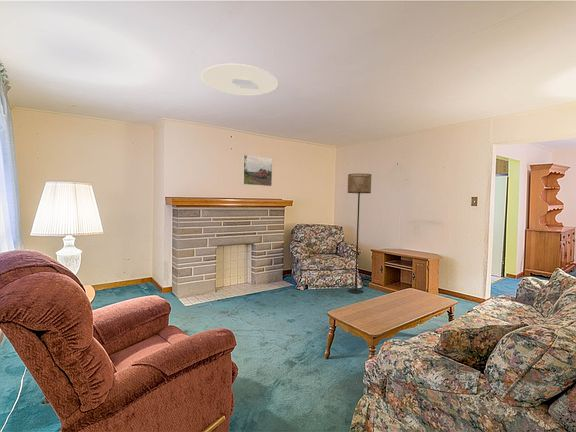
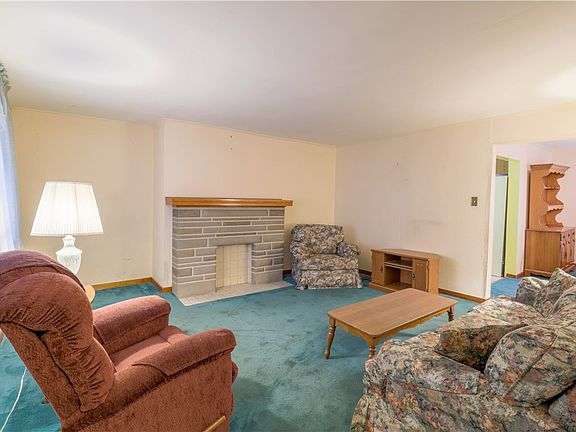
- floor lamp (357, 233)
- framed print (257, 171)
- ceiling light (240, 78)
